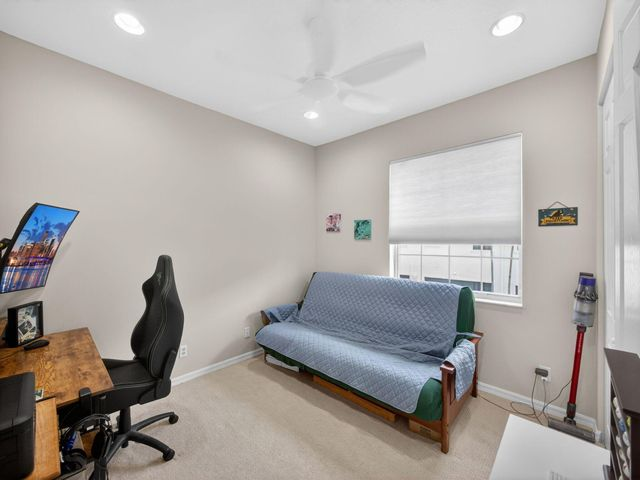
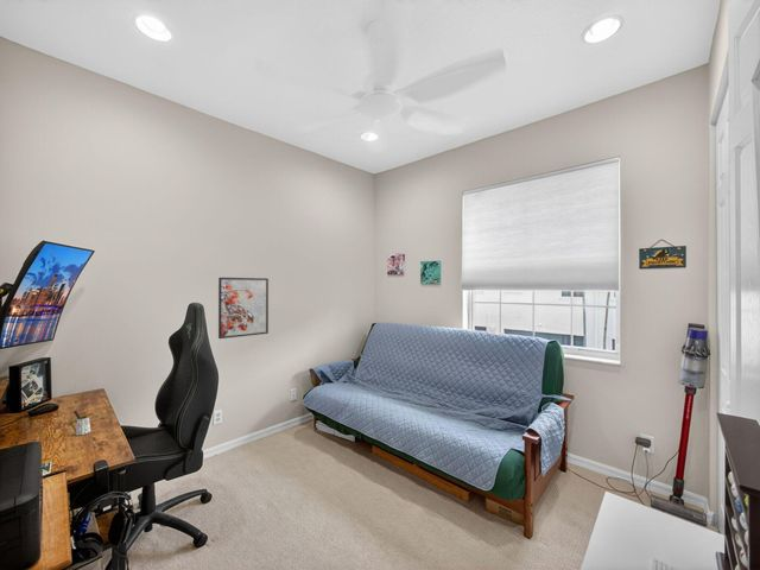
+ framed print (245, 306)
+ pen holder (80, 419)
